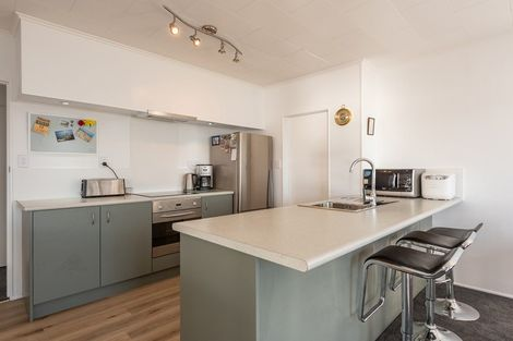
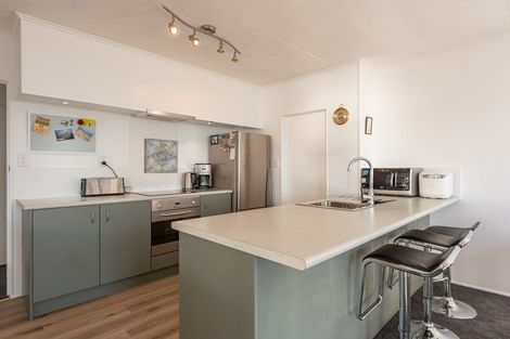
+ wall art (161, 156)
